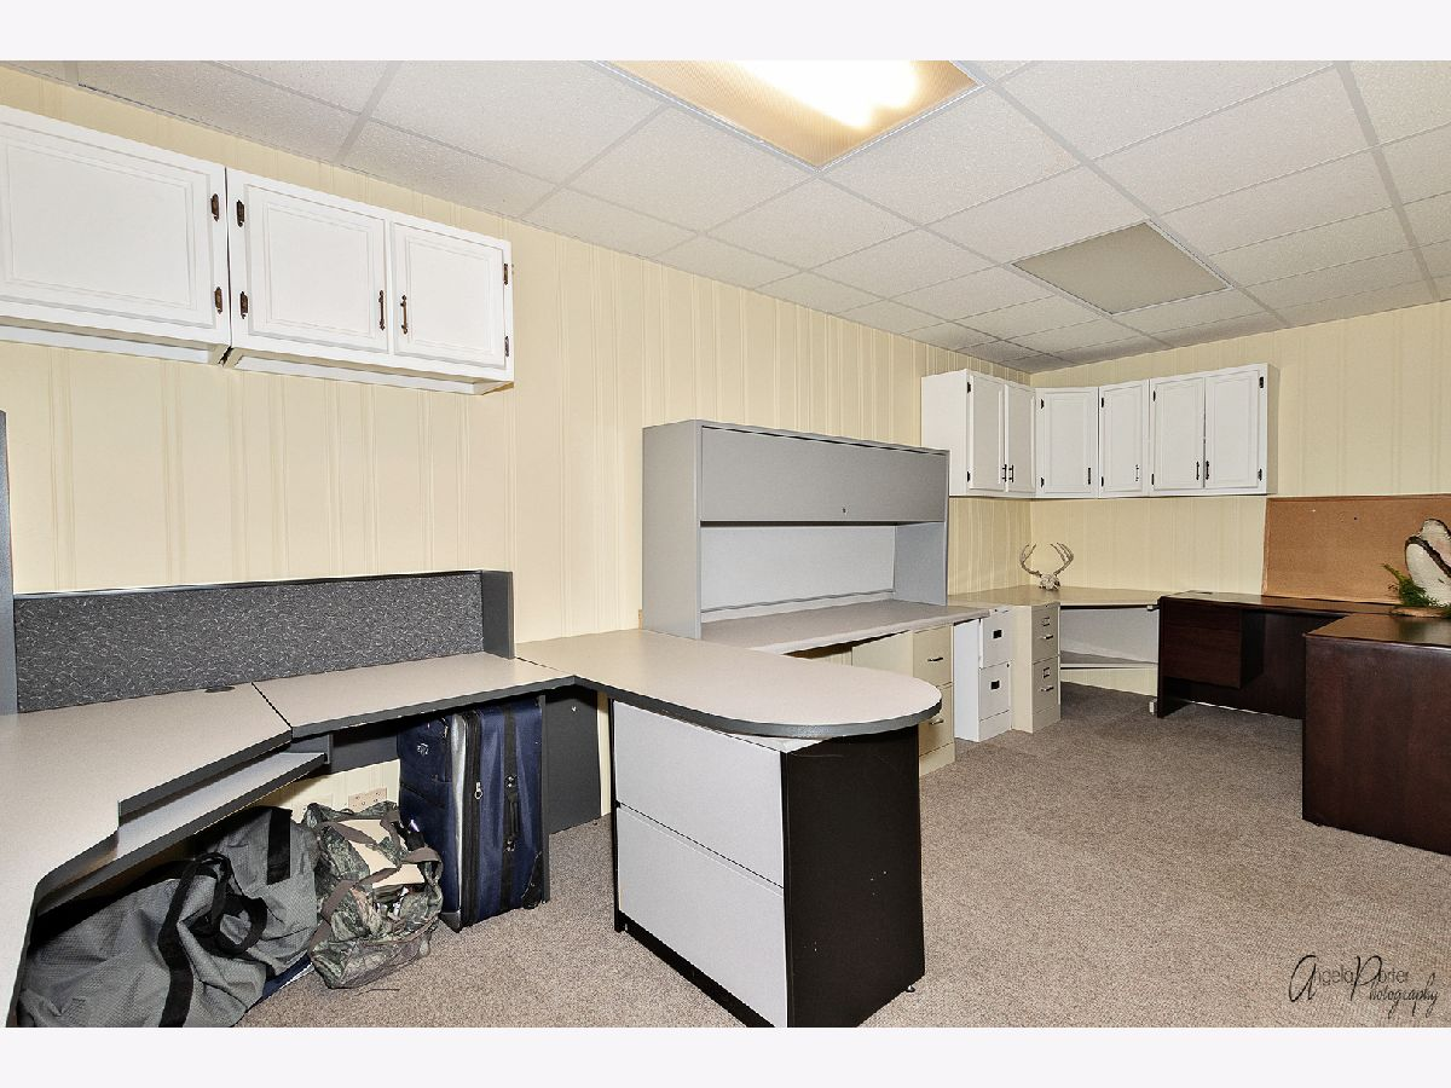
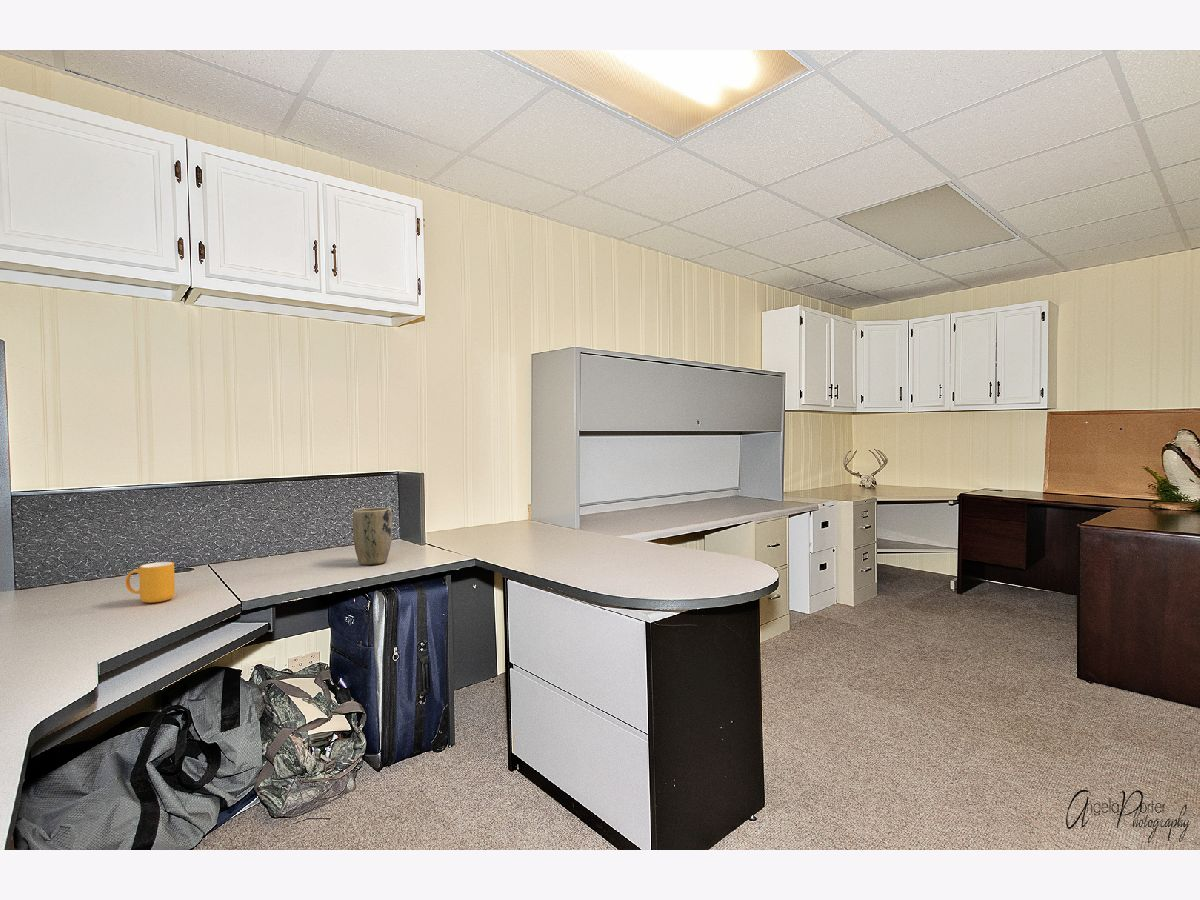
+ plant pot (372, 535)
+ mug (150, 582)
